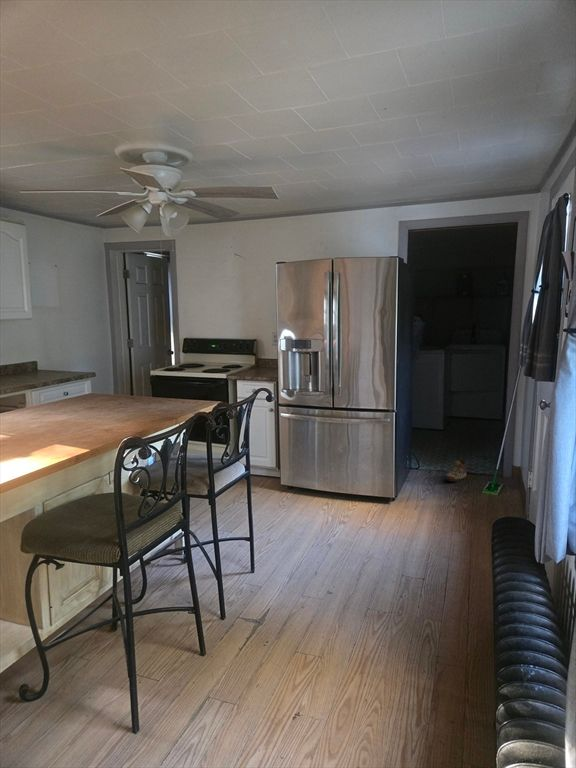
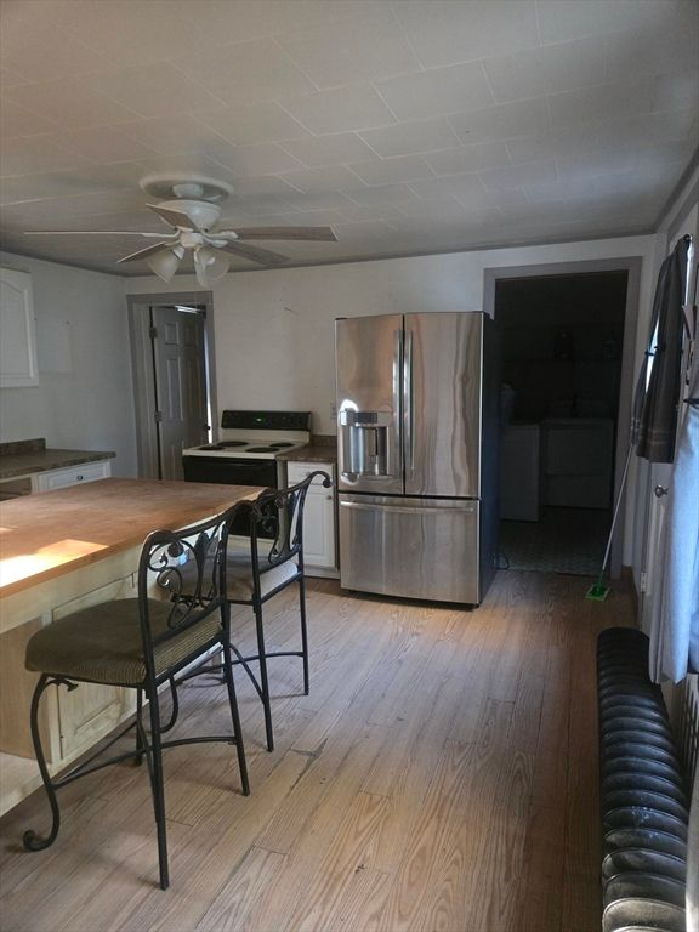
- shoe (454, 470)
